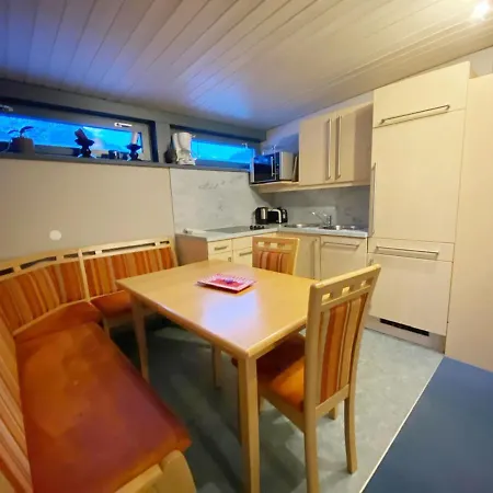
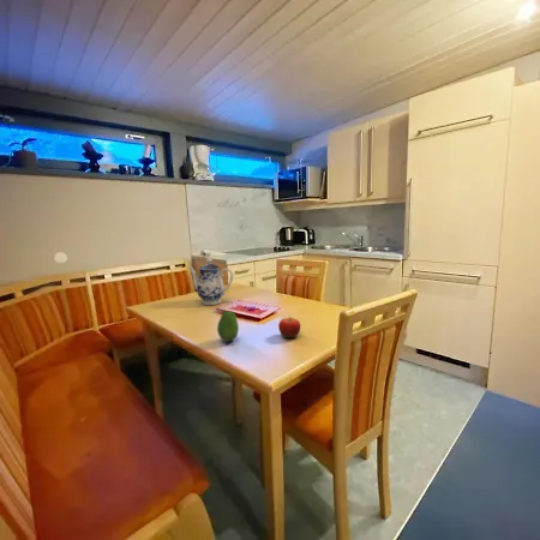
+ fruit (227, 325)
+ fruit (289, 325)
+ teapot (210, 280)
